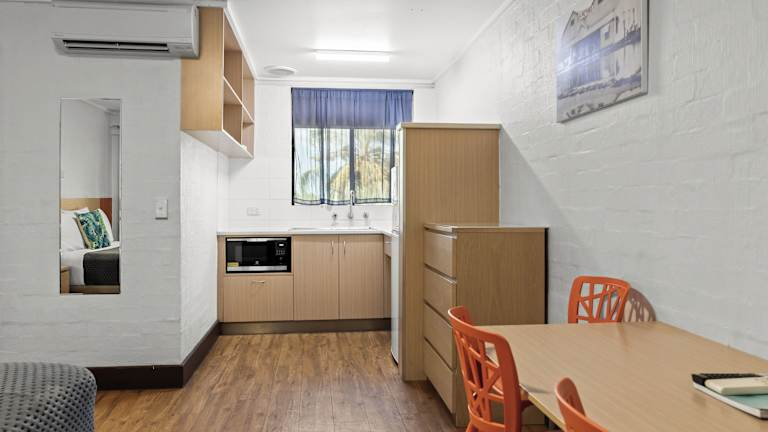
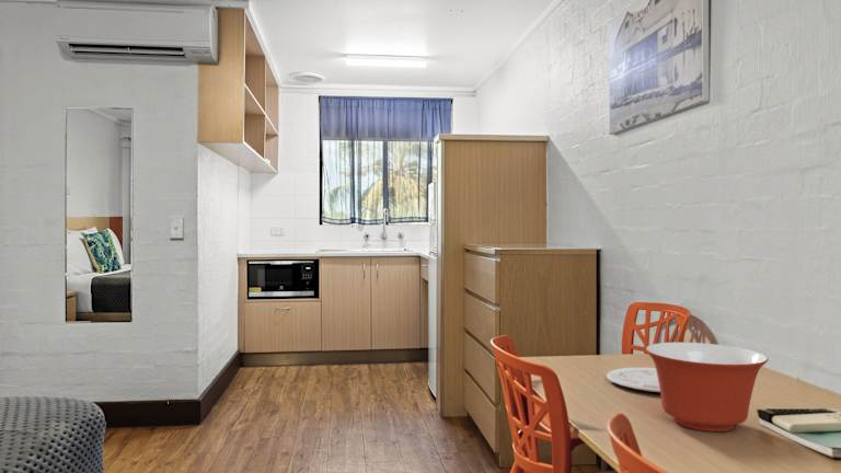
+ plate (657, 380)
+ mixing bowl (703, 387)
